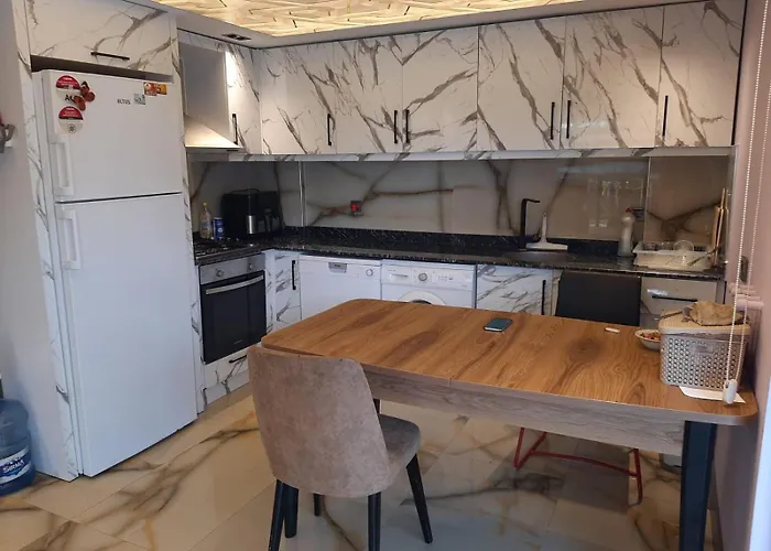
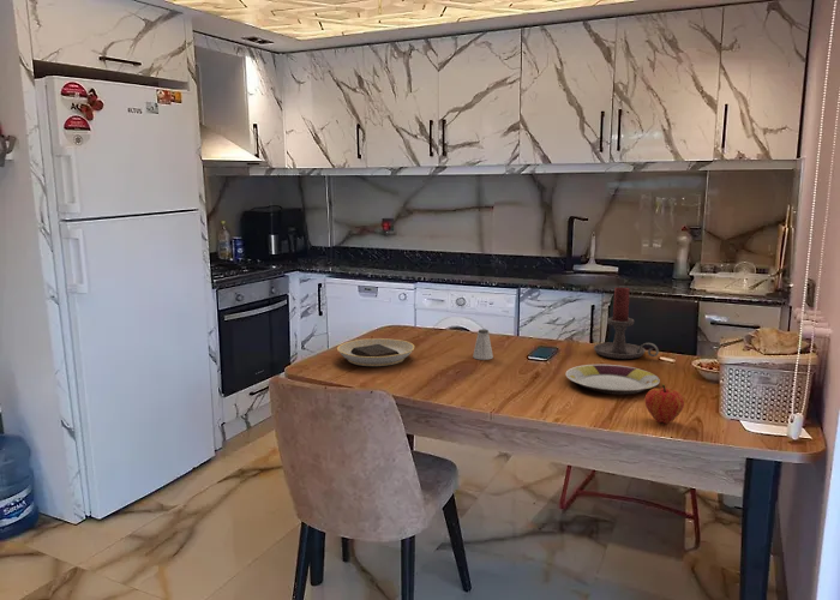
+ candle holder (628, 320)
+ saltshaker (482, 343)
+ plate (611, 379)
+ fruit (664, 403)
+ plate (376, 352)
